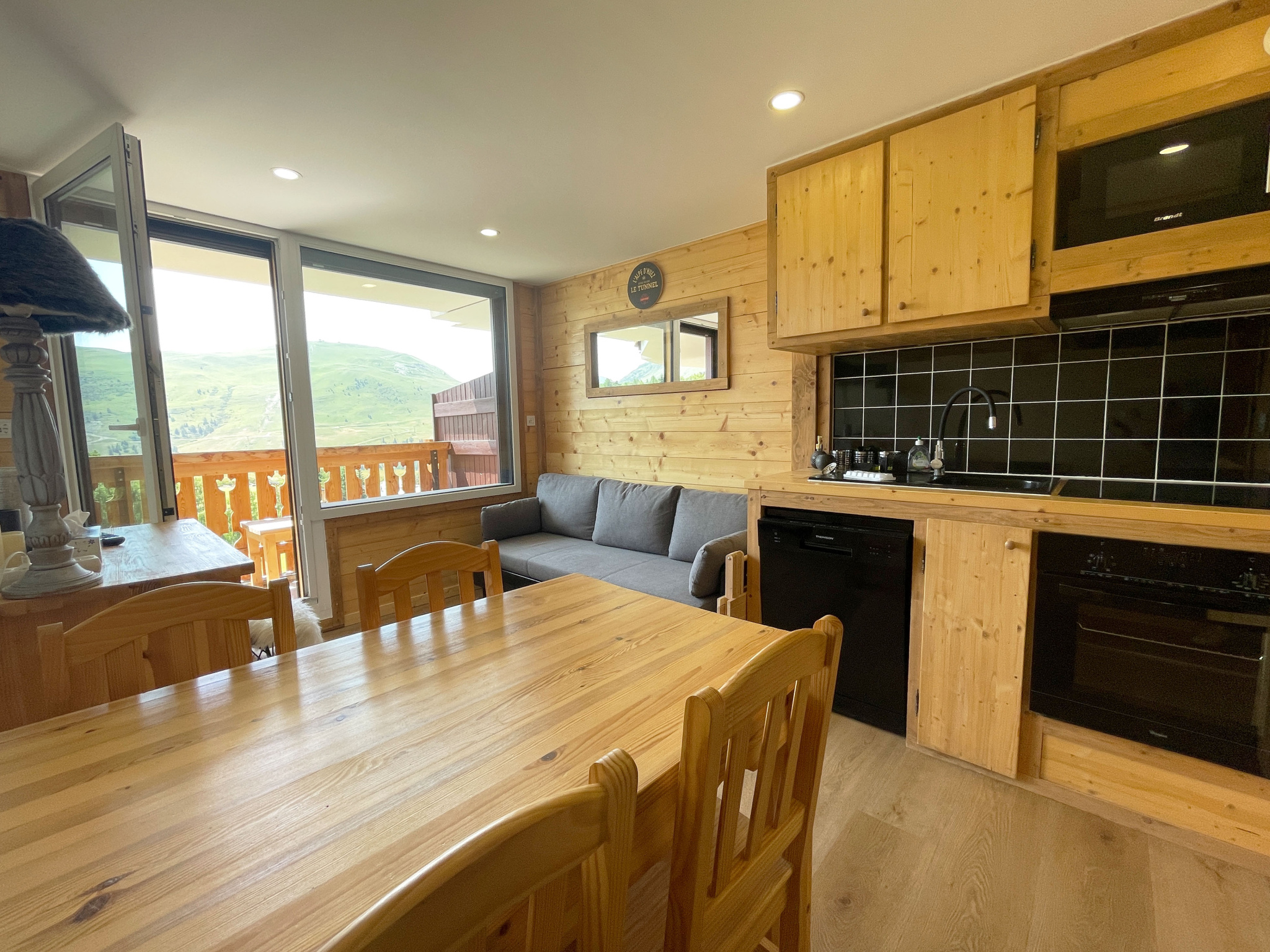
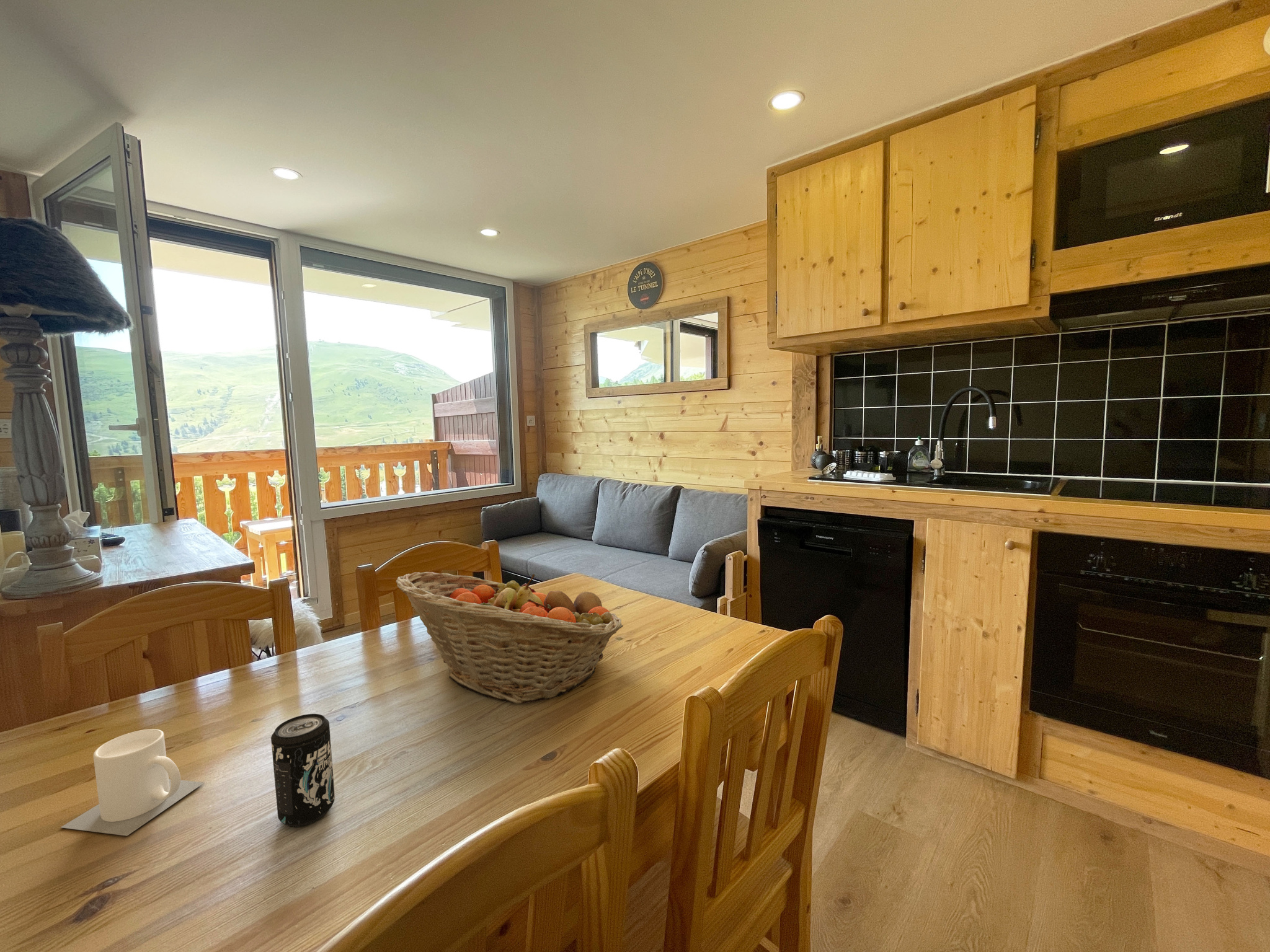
+ beverage can (304, 769)
+ fruit basket (510, 619)
+ mug (138, 774)
